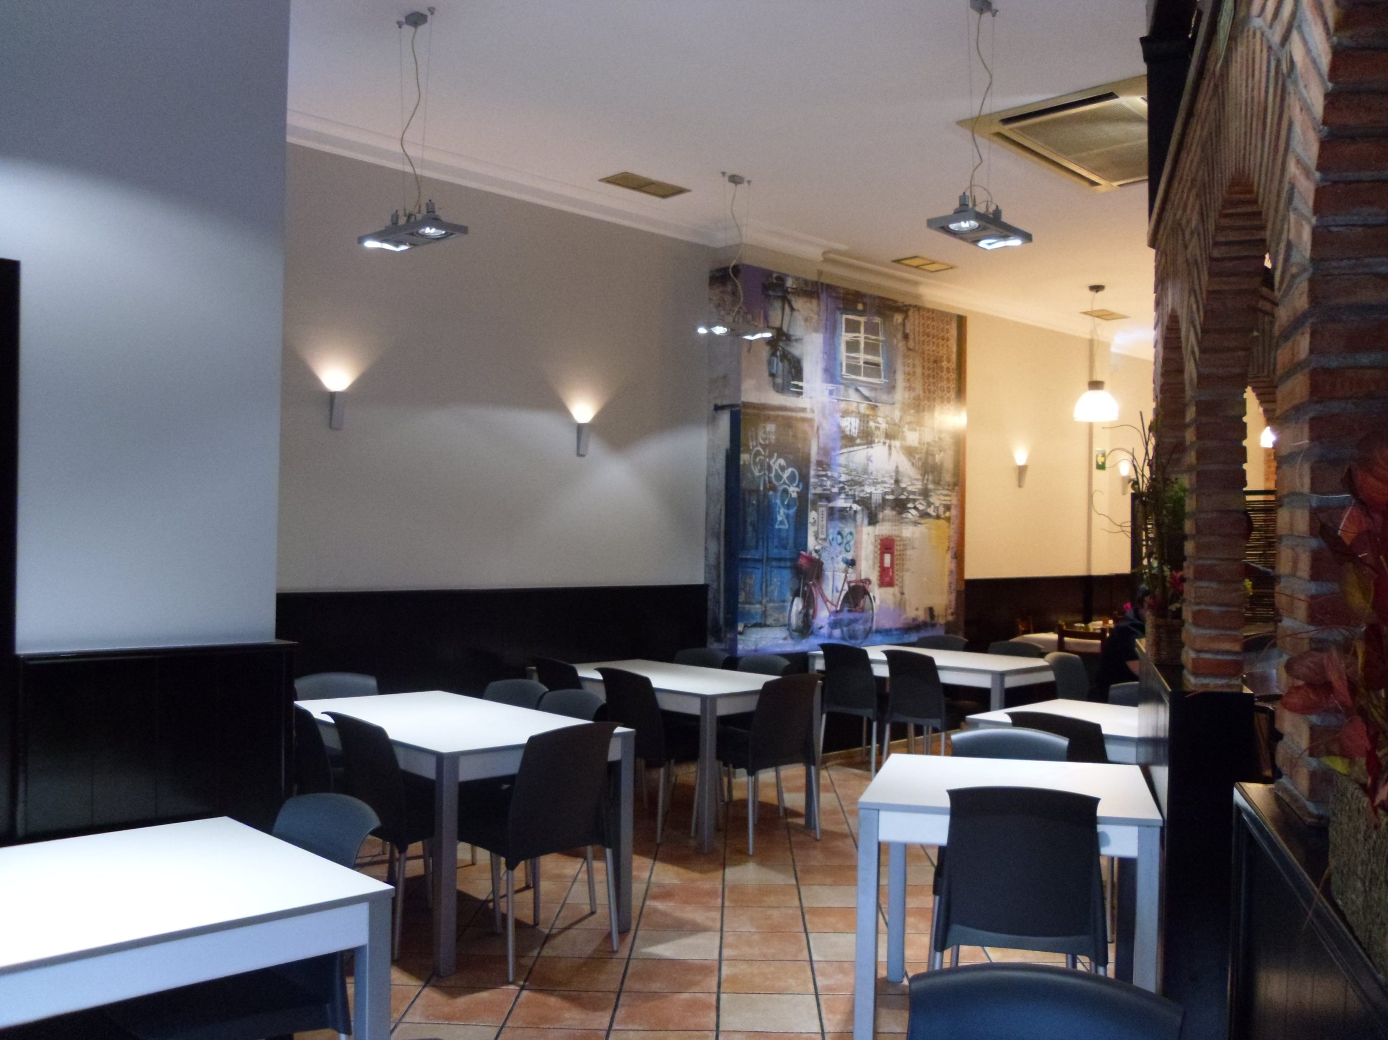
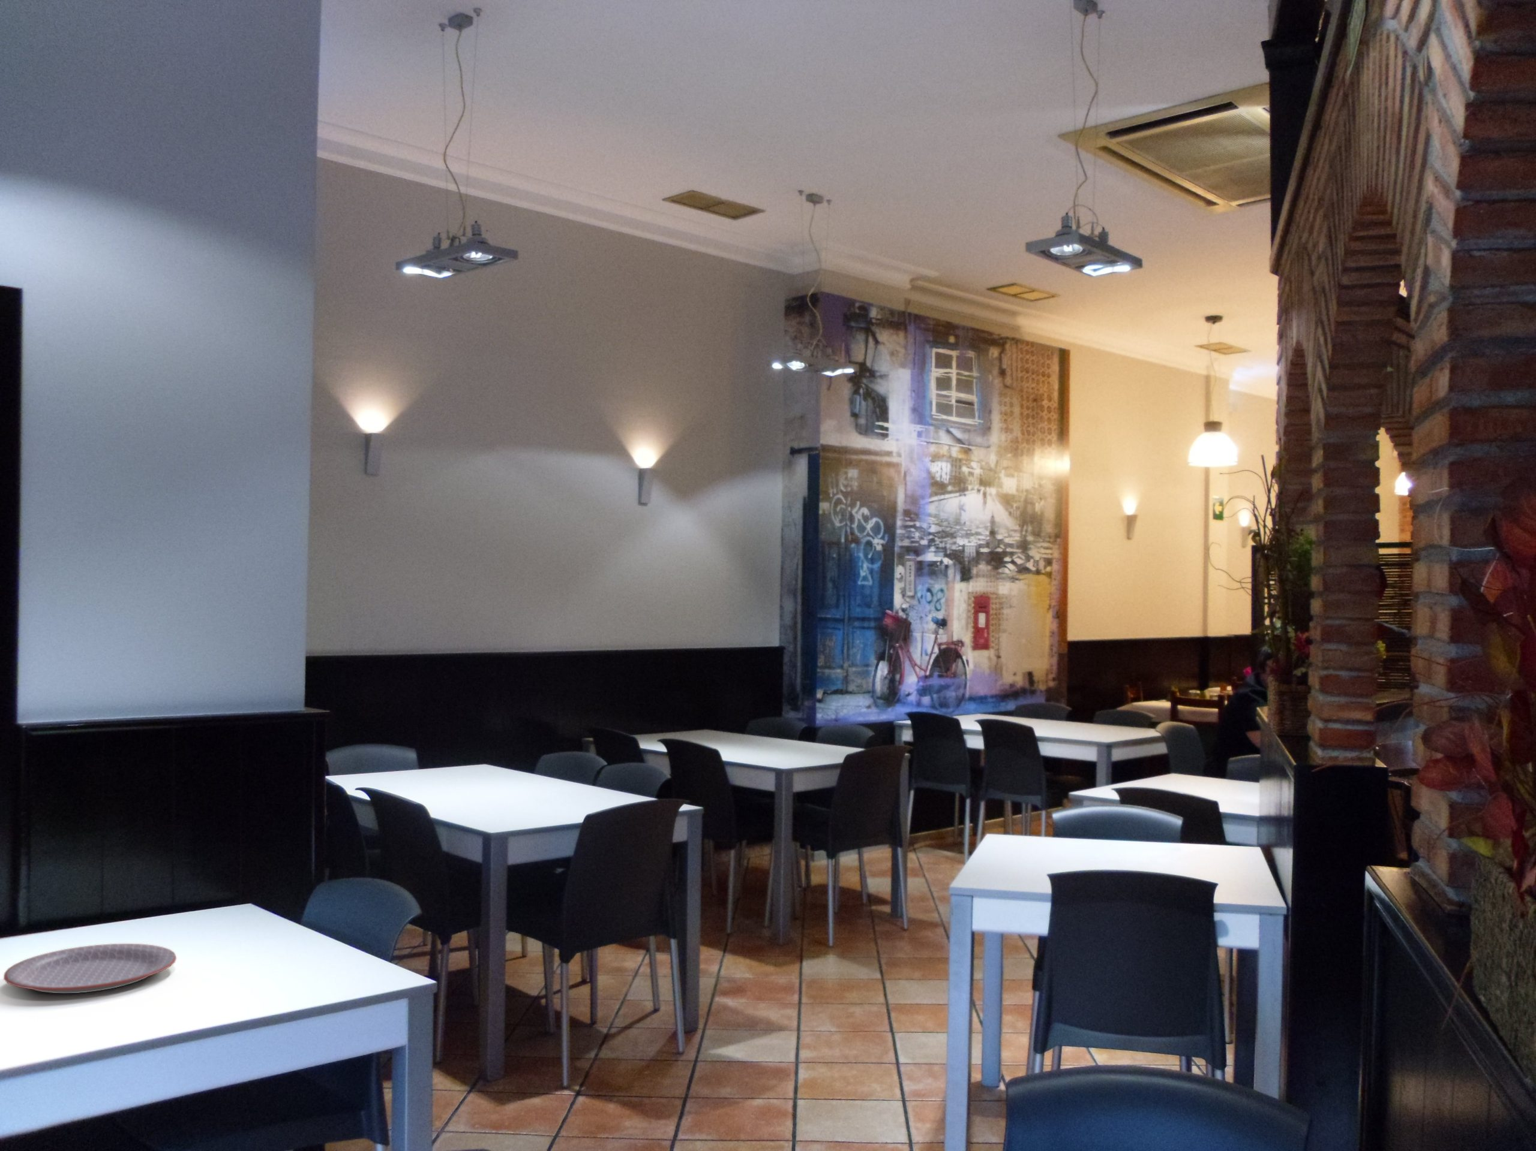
+ plate (92, 971)
